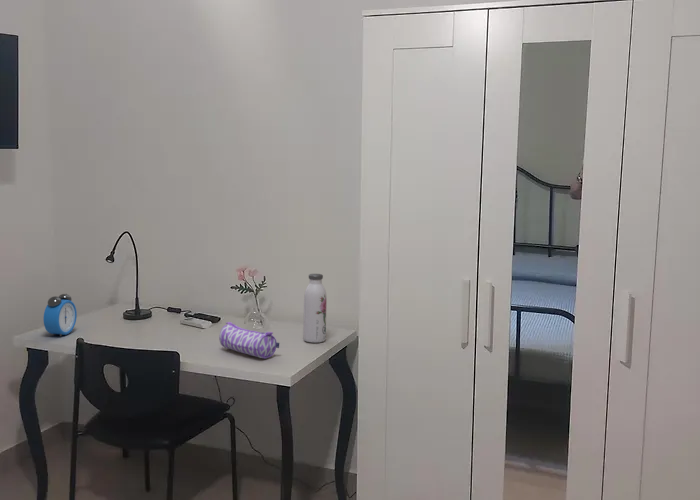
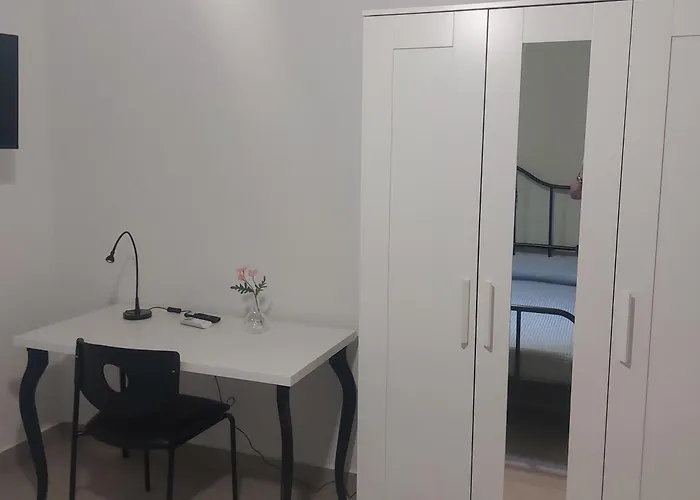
- pencil case (247, 340)
- water bottle (315, 307)
- alarm clock (60, 314)
